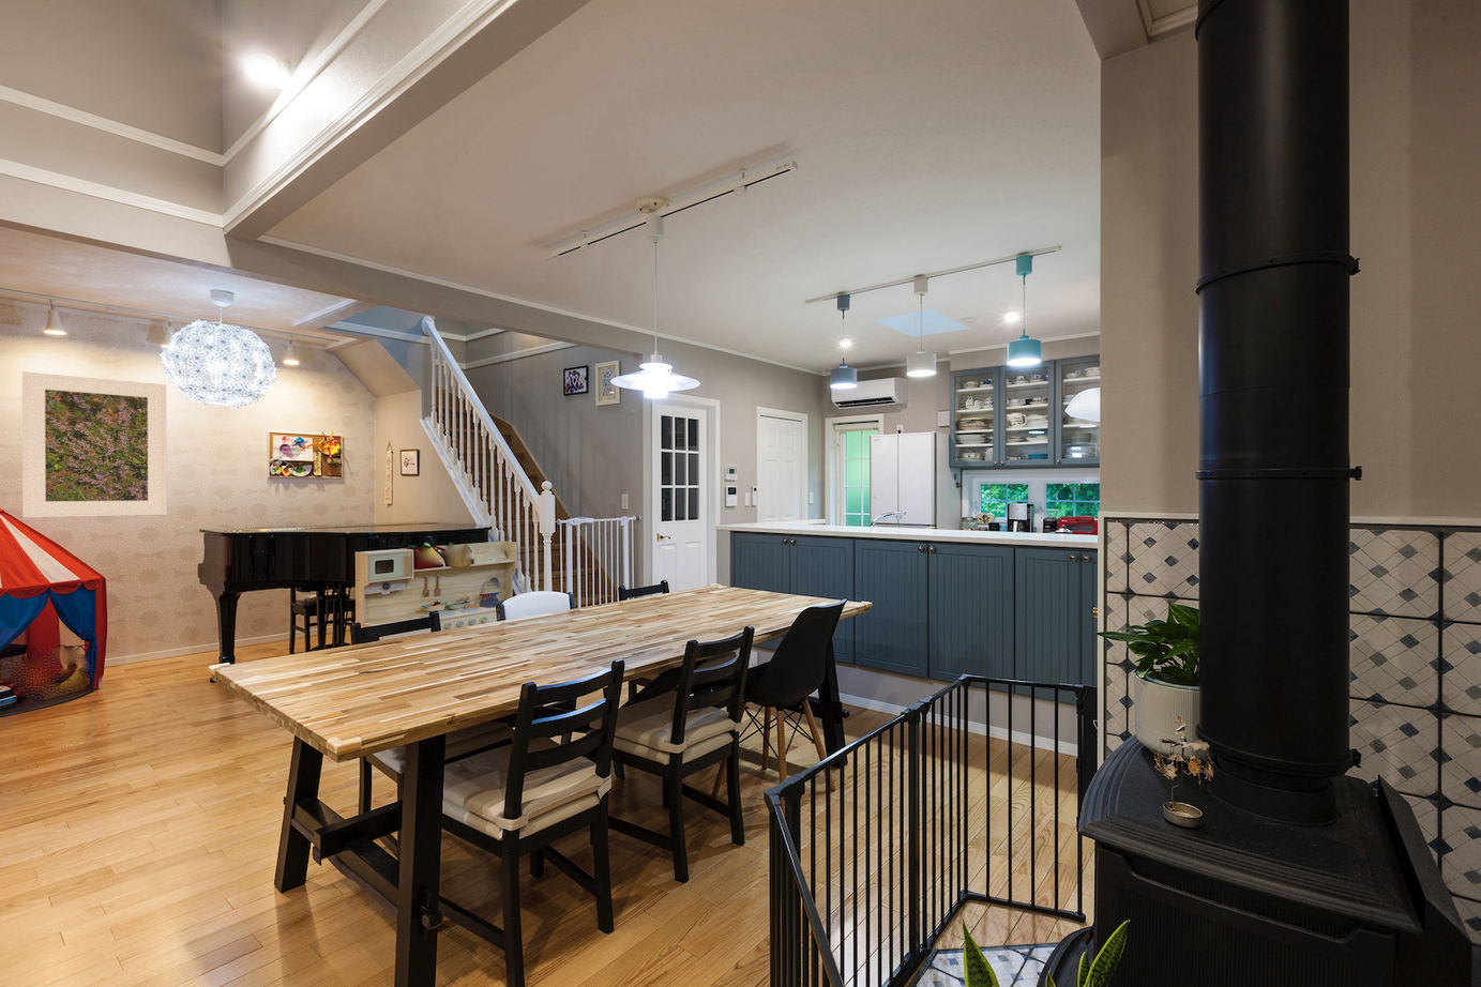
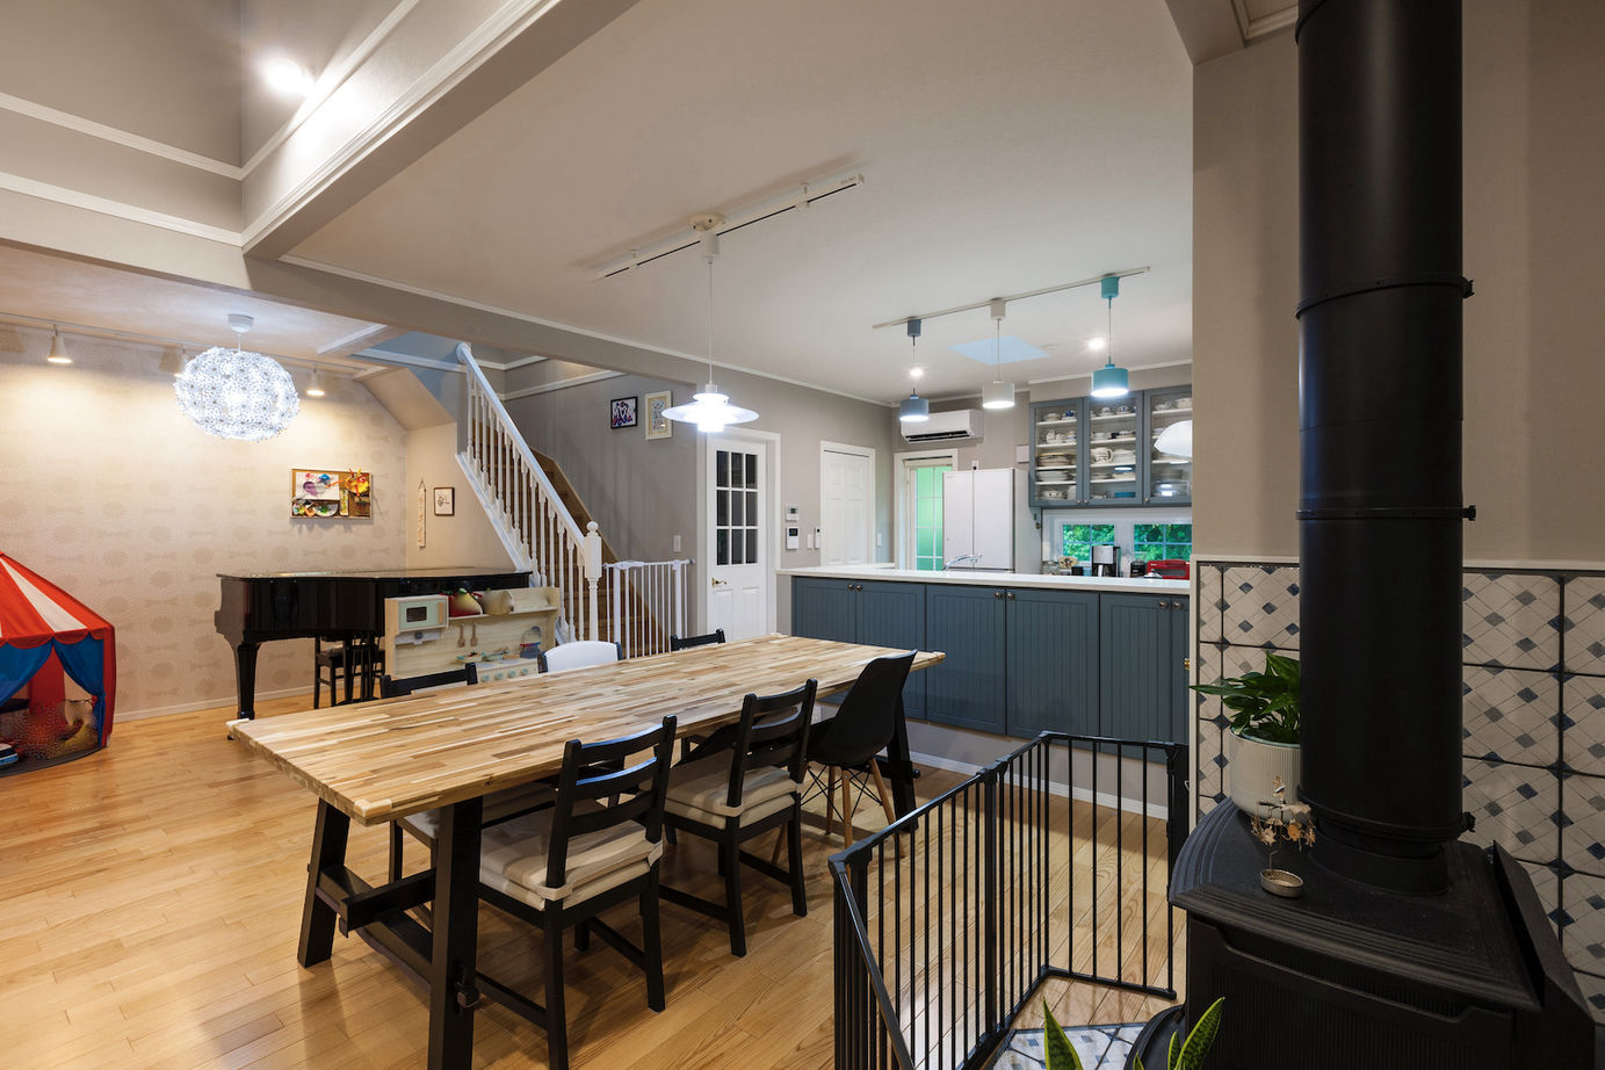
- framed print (98, 446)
